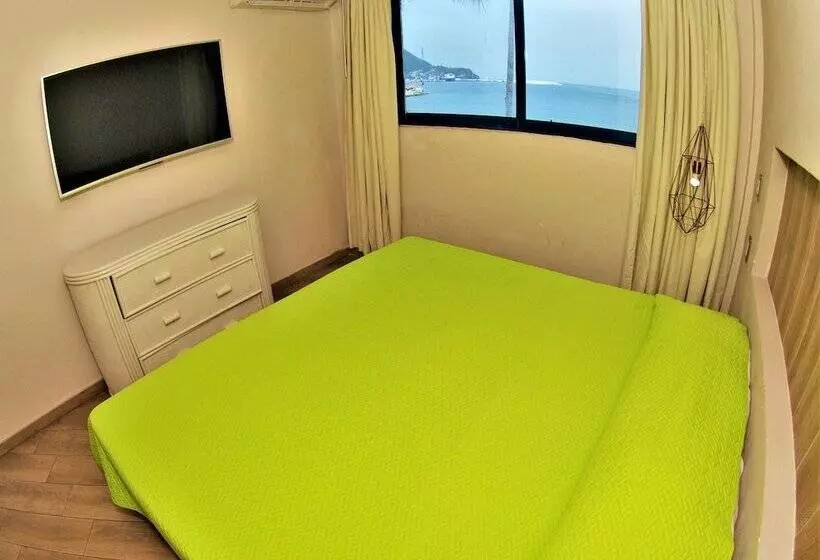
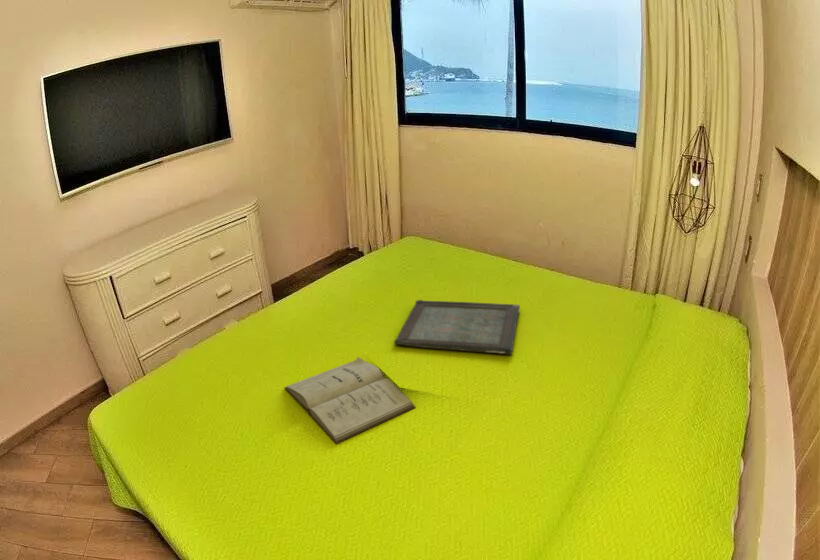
+ serving tray (460, 323)
+ book (347, 391)
